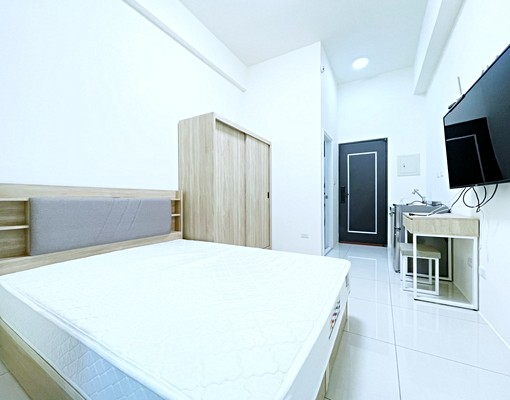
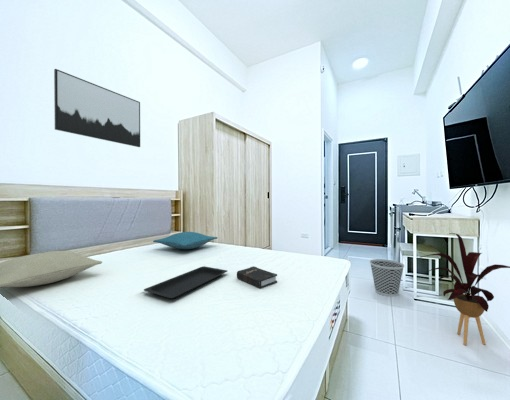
+ pillow (186, 240)
+ pillow (43, 266)
+ wall art (103, 113)
+ wastebasket (386, 277)
+ serving tray (190, 281)
+ house plant (462, 284)
+ hardback book (256, 276)
